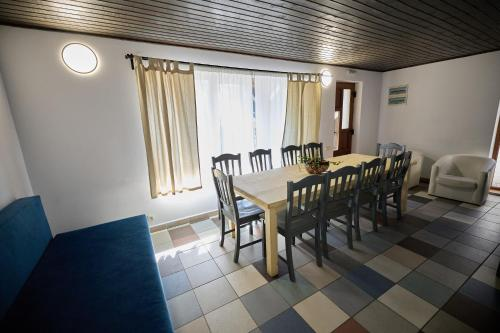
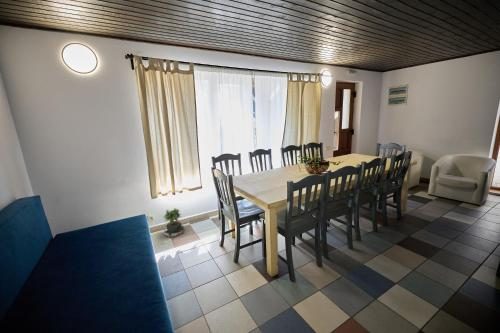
+ potted plant (172, 221)
